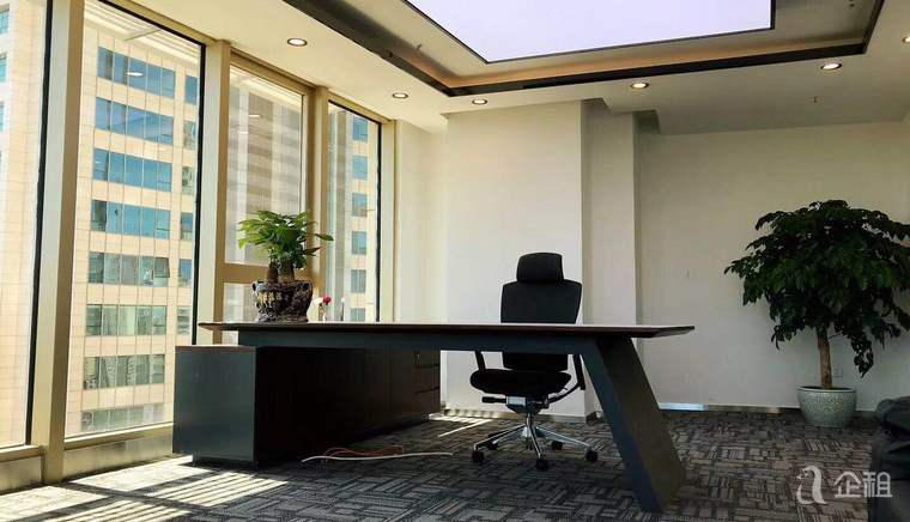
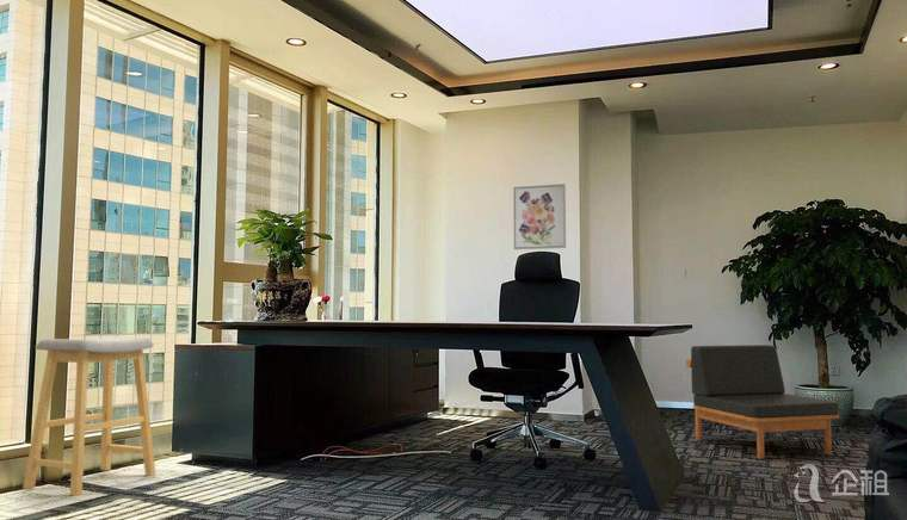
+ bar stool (94, 414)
+ wall art (539, 217)
+ armless chair (760, 397)
